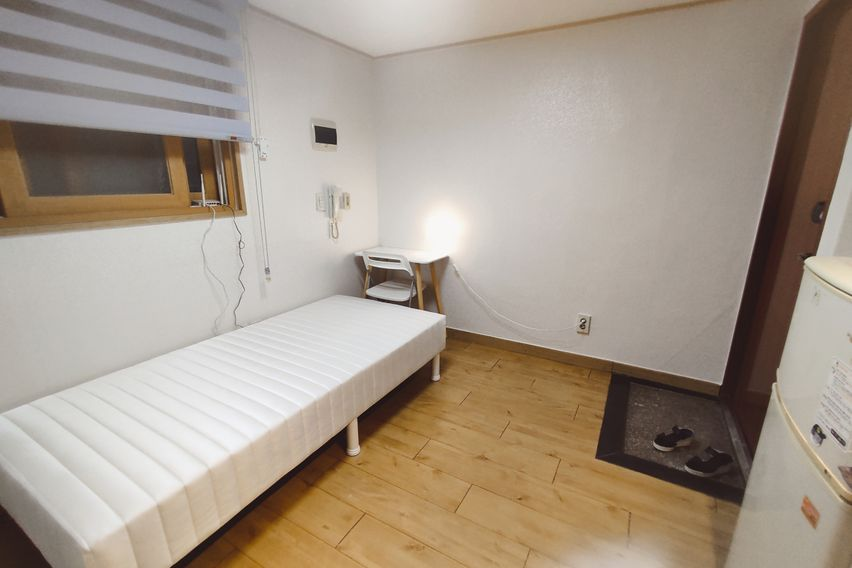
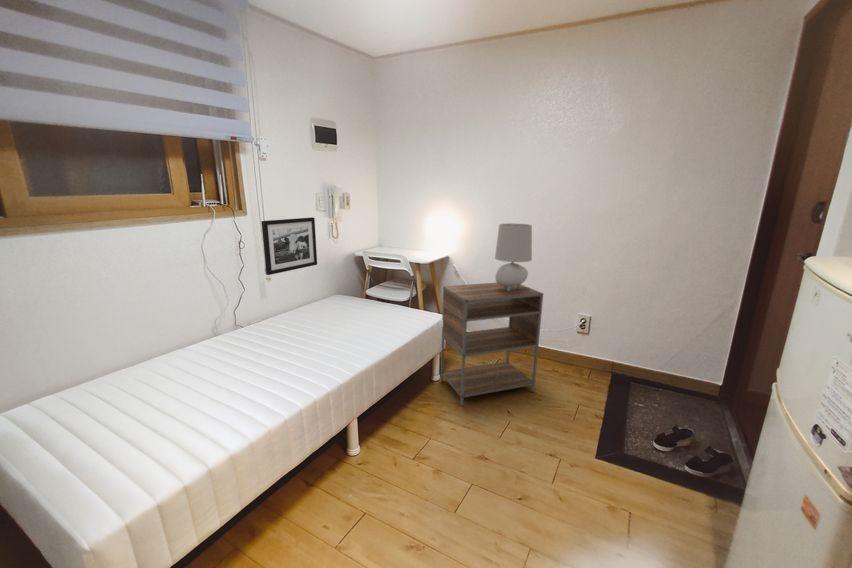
+ picture frame (291, 244)
+ table lamp (513, 256)
+ nightstand (489, 339)
